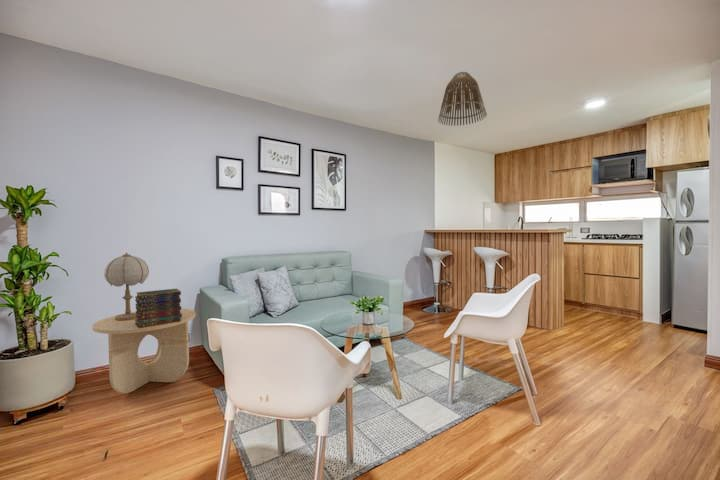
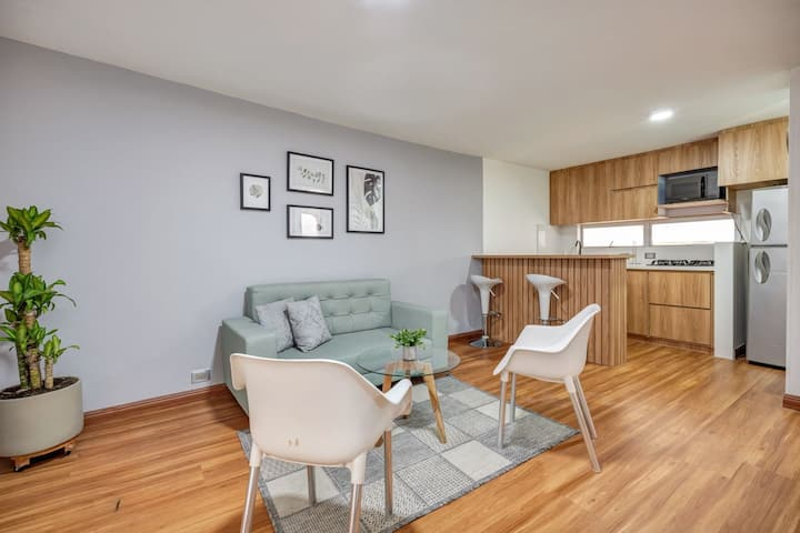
- book stack (158, 306)
- table lamp (127, 285)
- side table (156, 353)
- lamp shade (462, 96)
